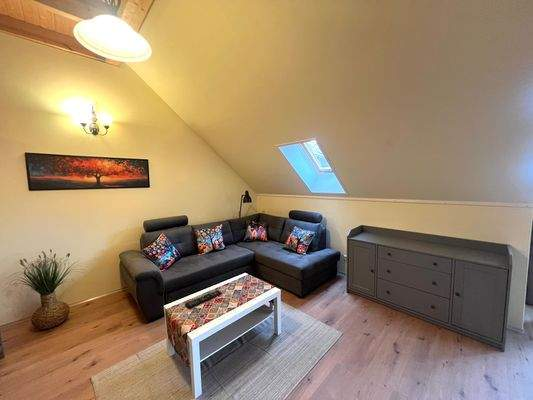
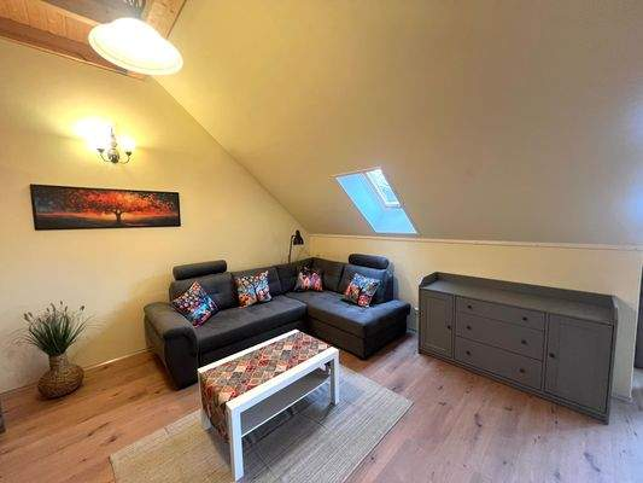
- remote control (204, 298)
